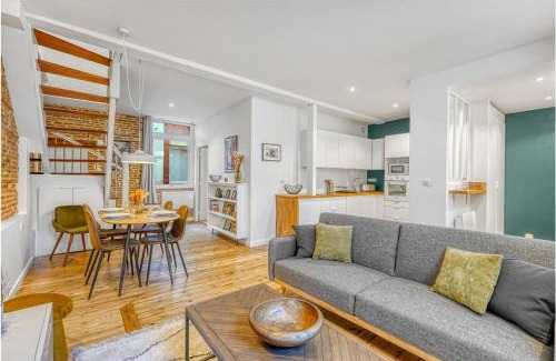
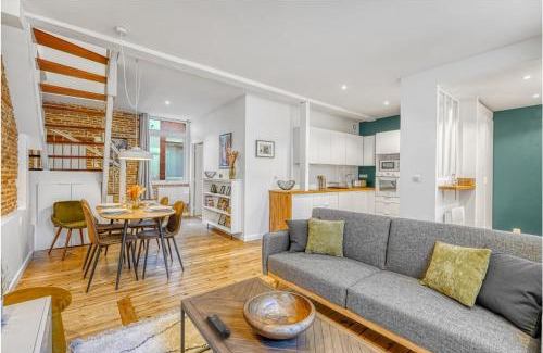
+ remote control (217, 325)
